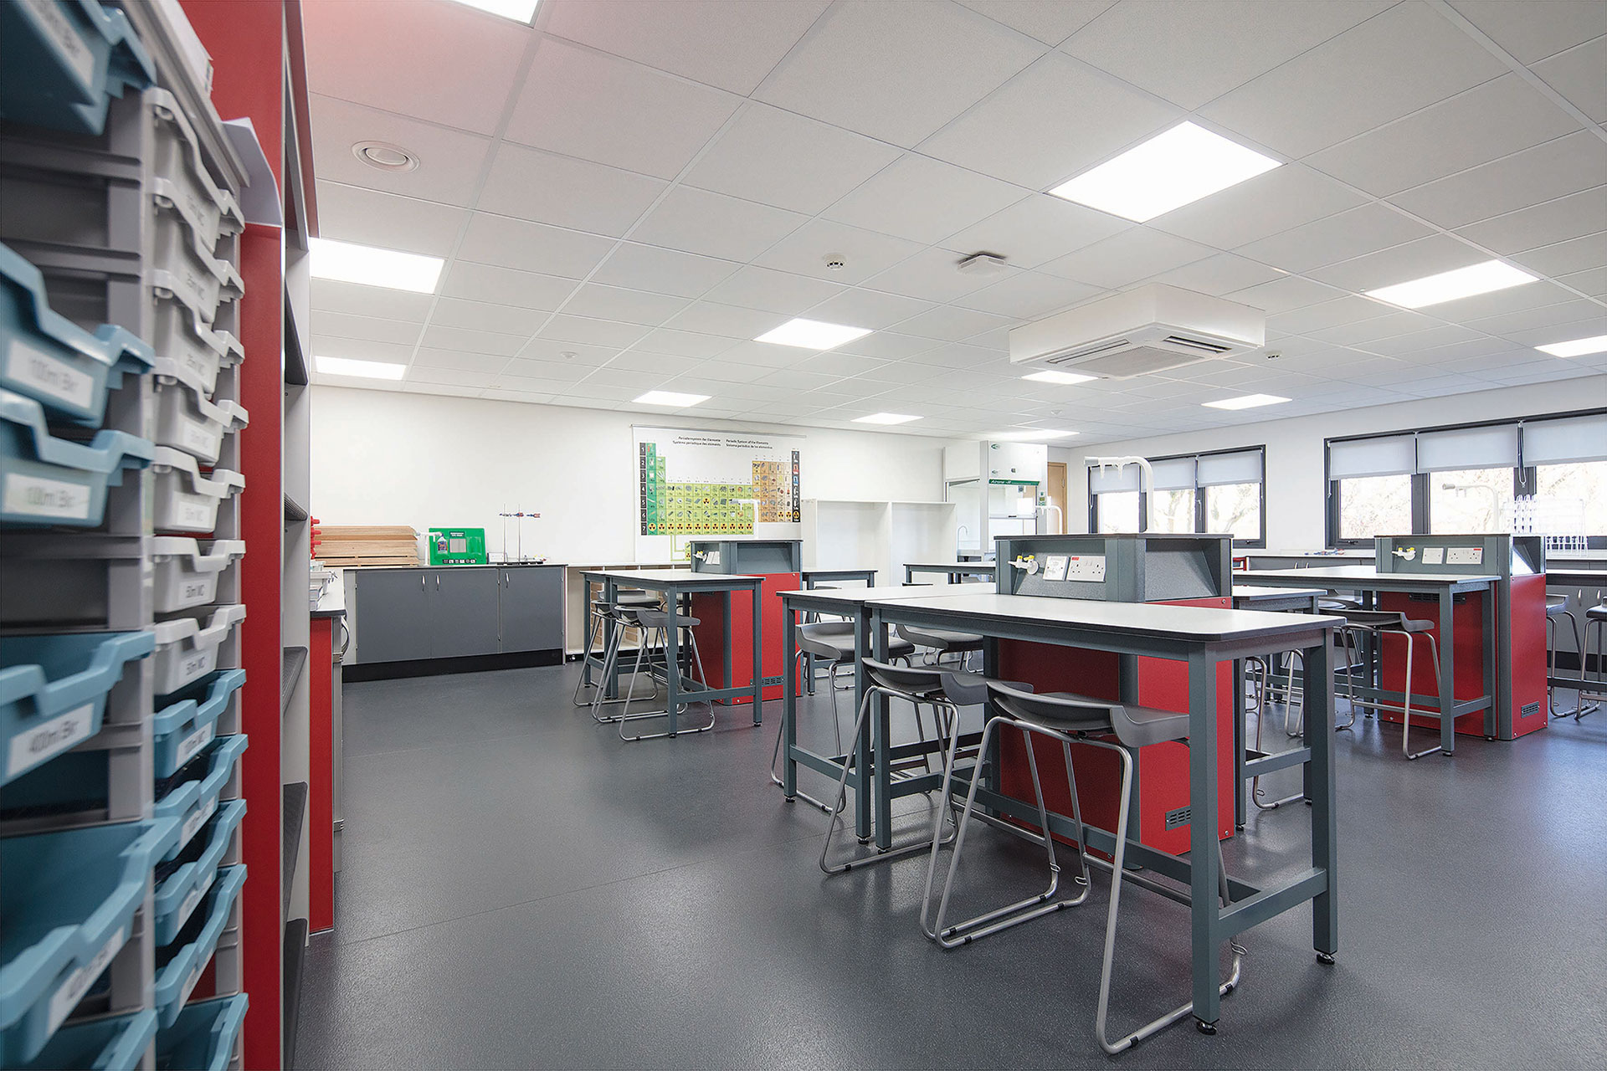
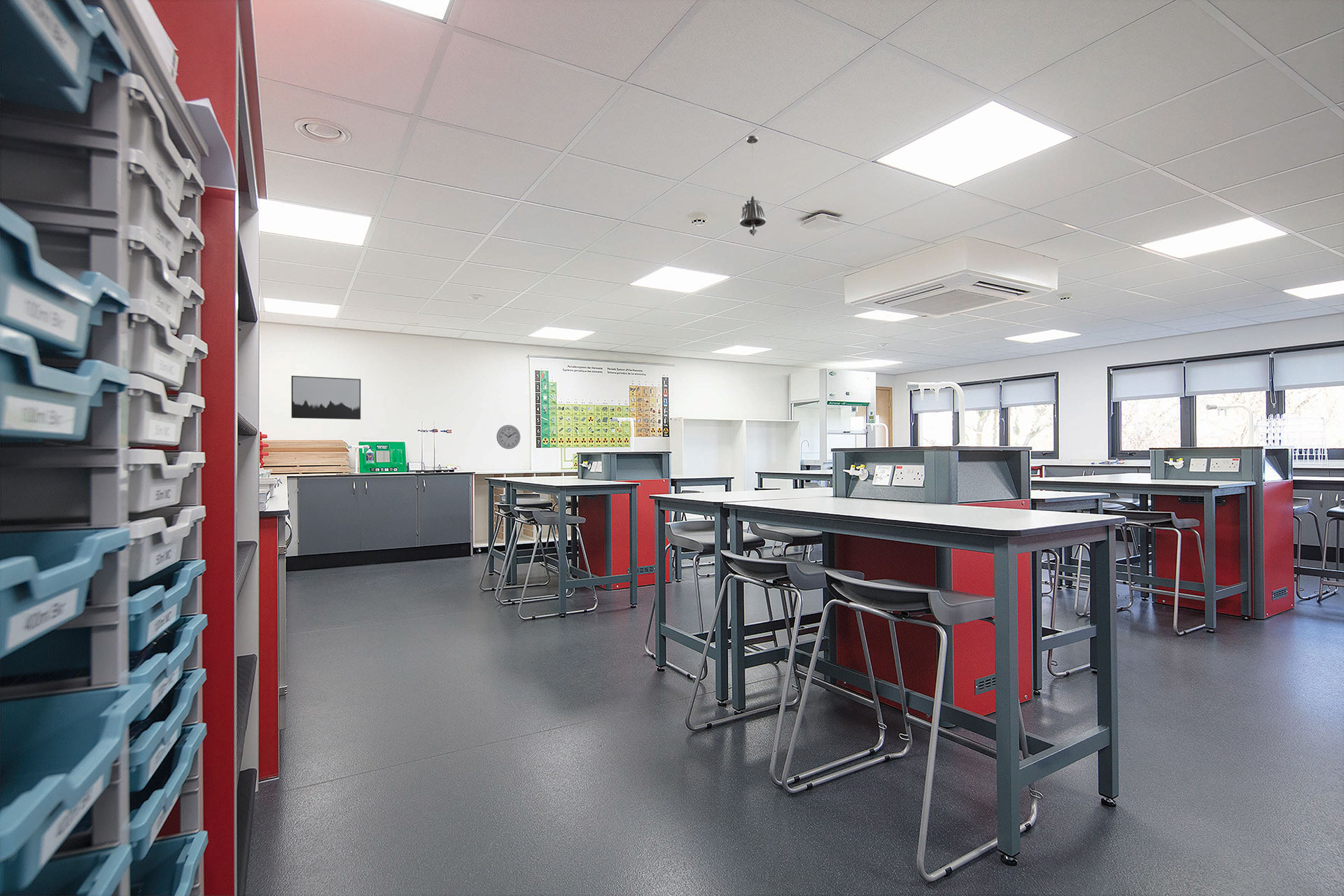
+ wall clock (508, 437)
+ wall art (326, 398)
+ pendant light (752, 194)
